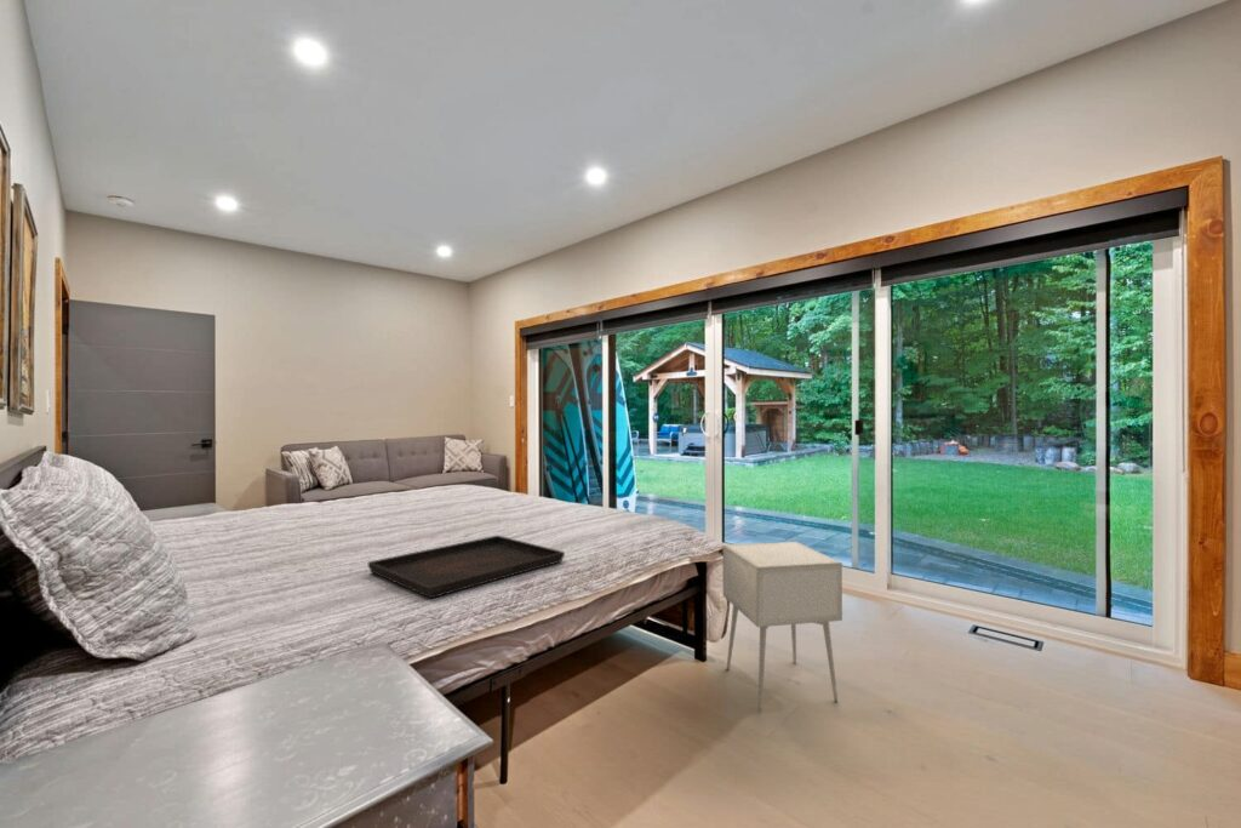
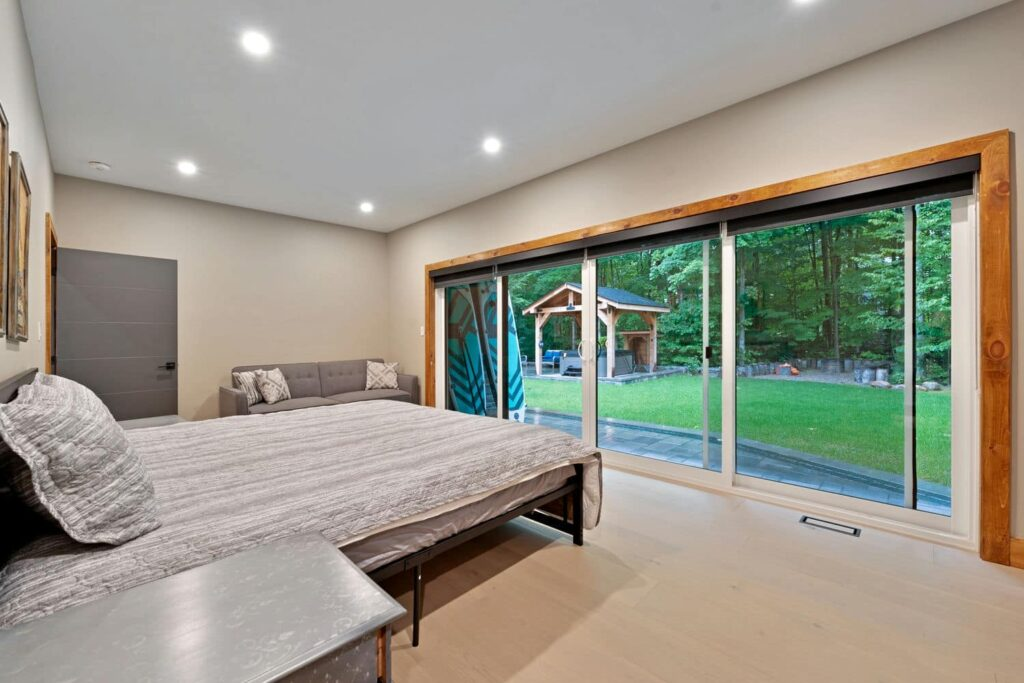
- serving tray (469, 561)
- nightstand (780, 618)
